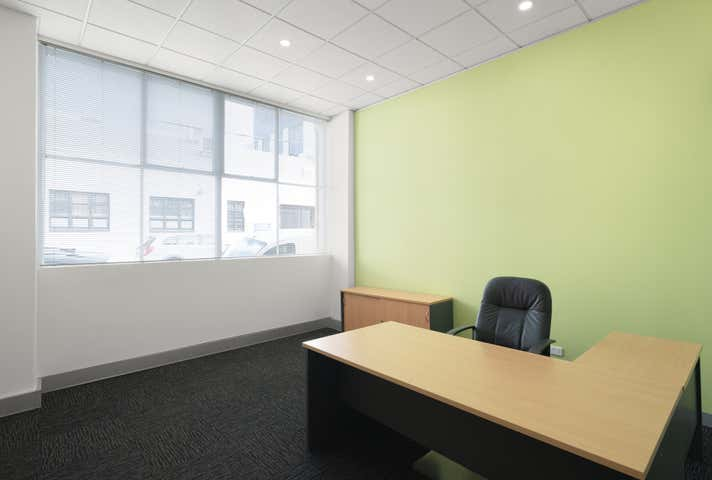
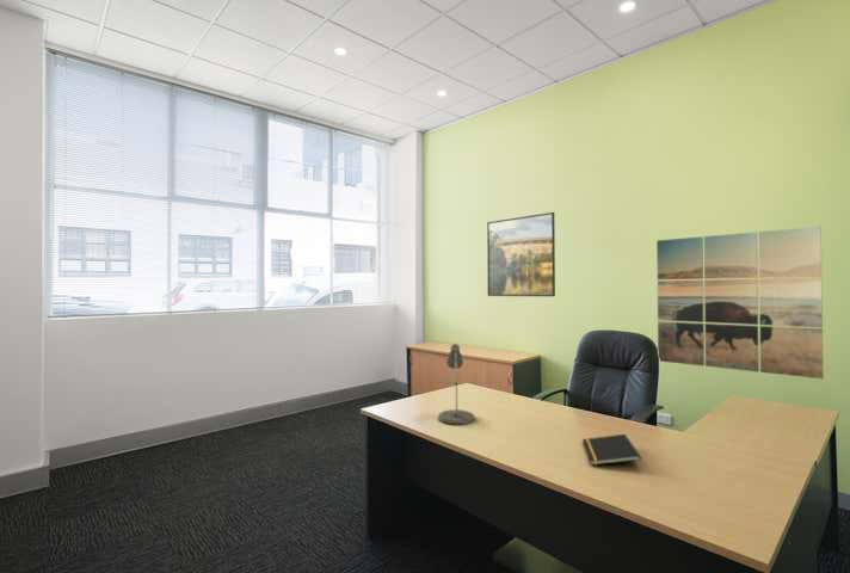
+ wall art (729, 301)
+ desk lamp (456, 381)
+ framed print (518, 257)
+ notepad (609, 448)
